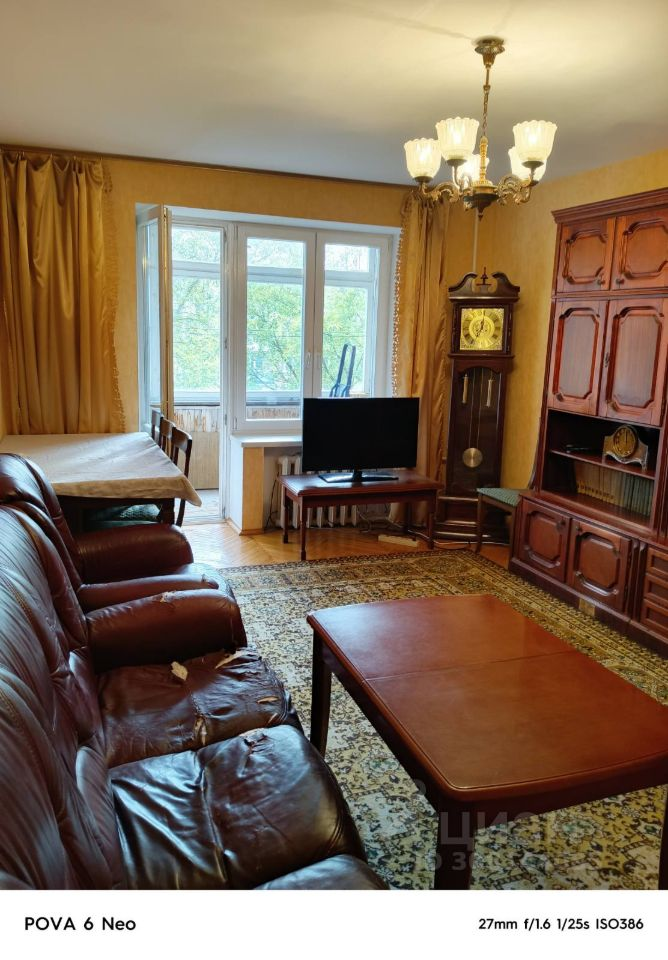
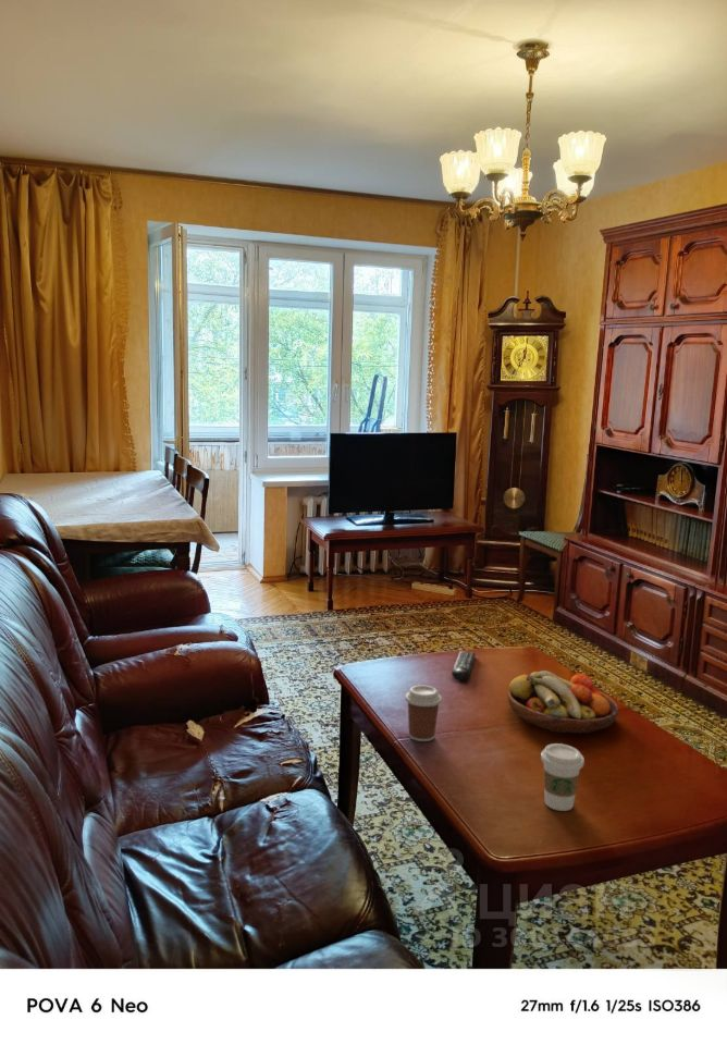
+ coffee cup (560, 777)
+ remote control (464, 664)
+ coffee cup (422, 713)
+ fruit bowl (563, 694)
